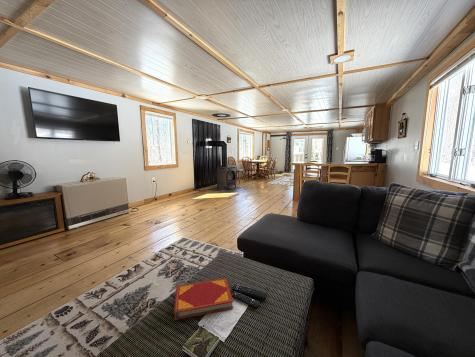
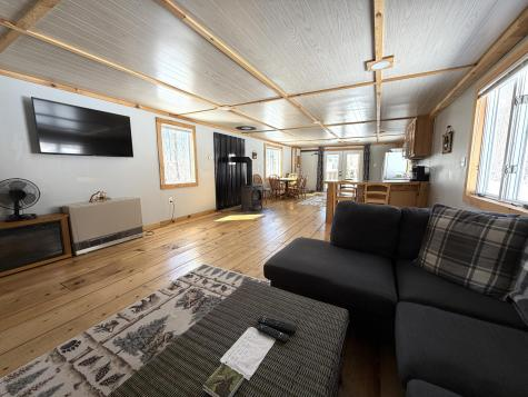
- hardback book (203, 296)
